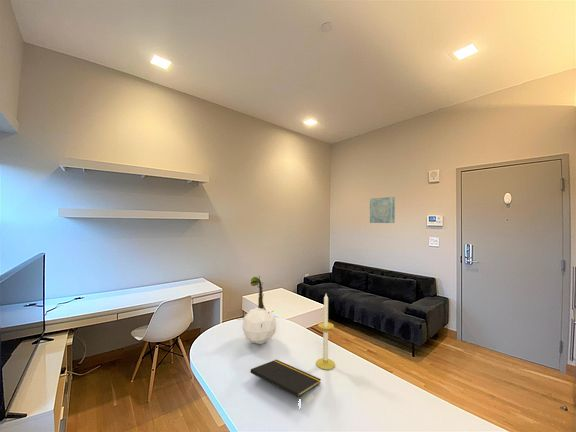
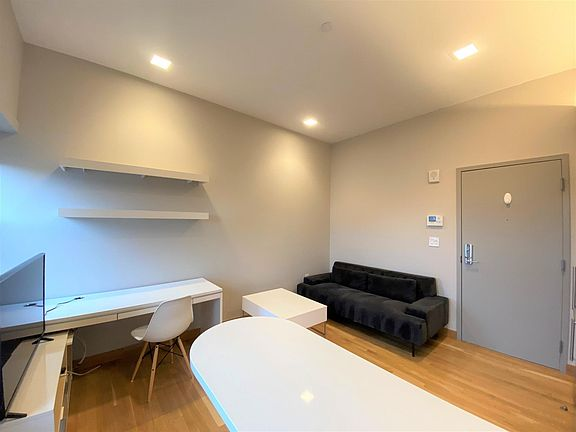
- notepad (285, 376)
- candle (325, 328)
- wall art (381, 210)
- plant (261, 307)
